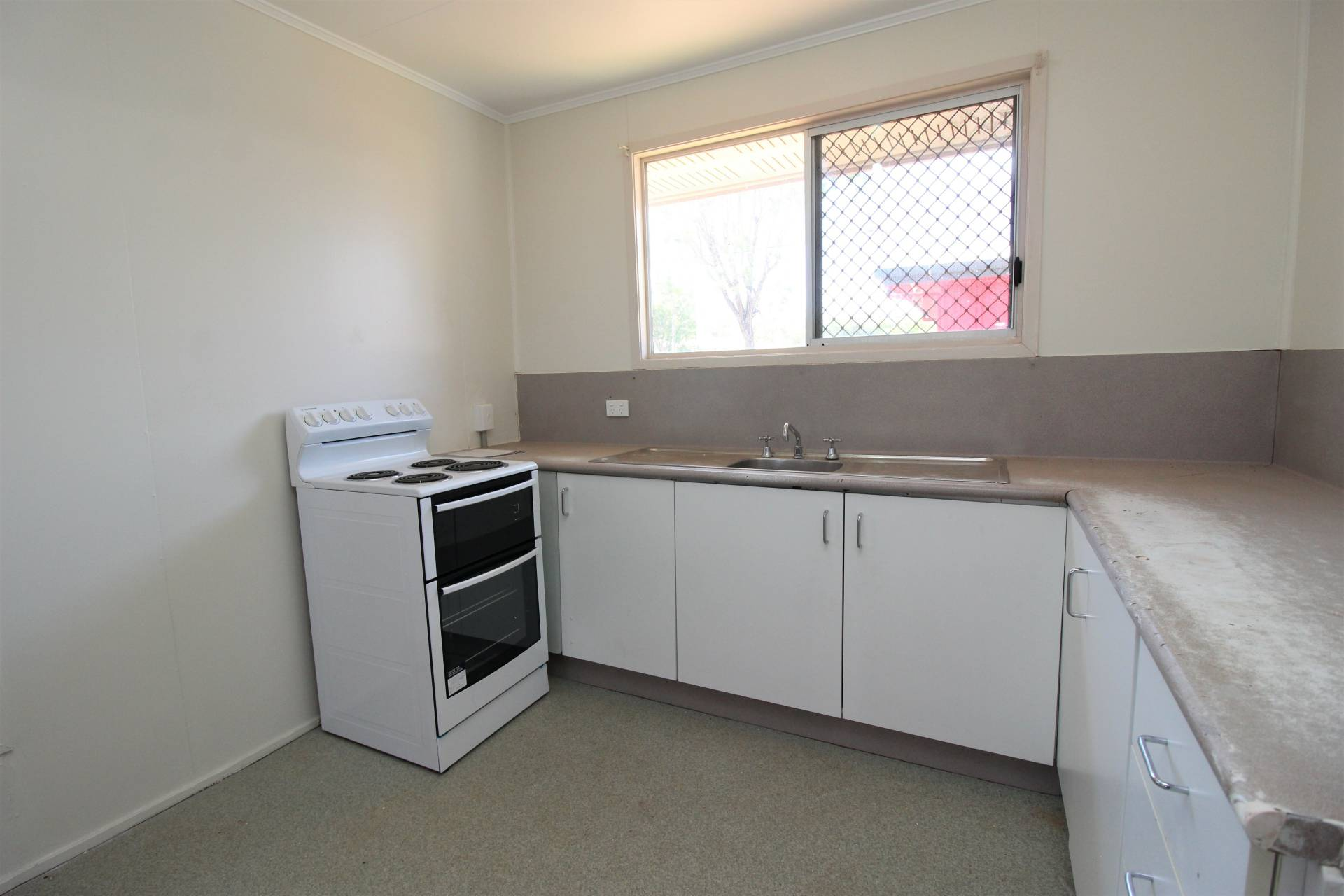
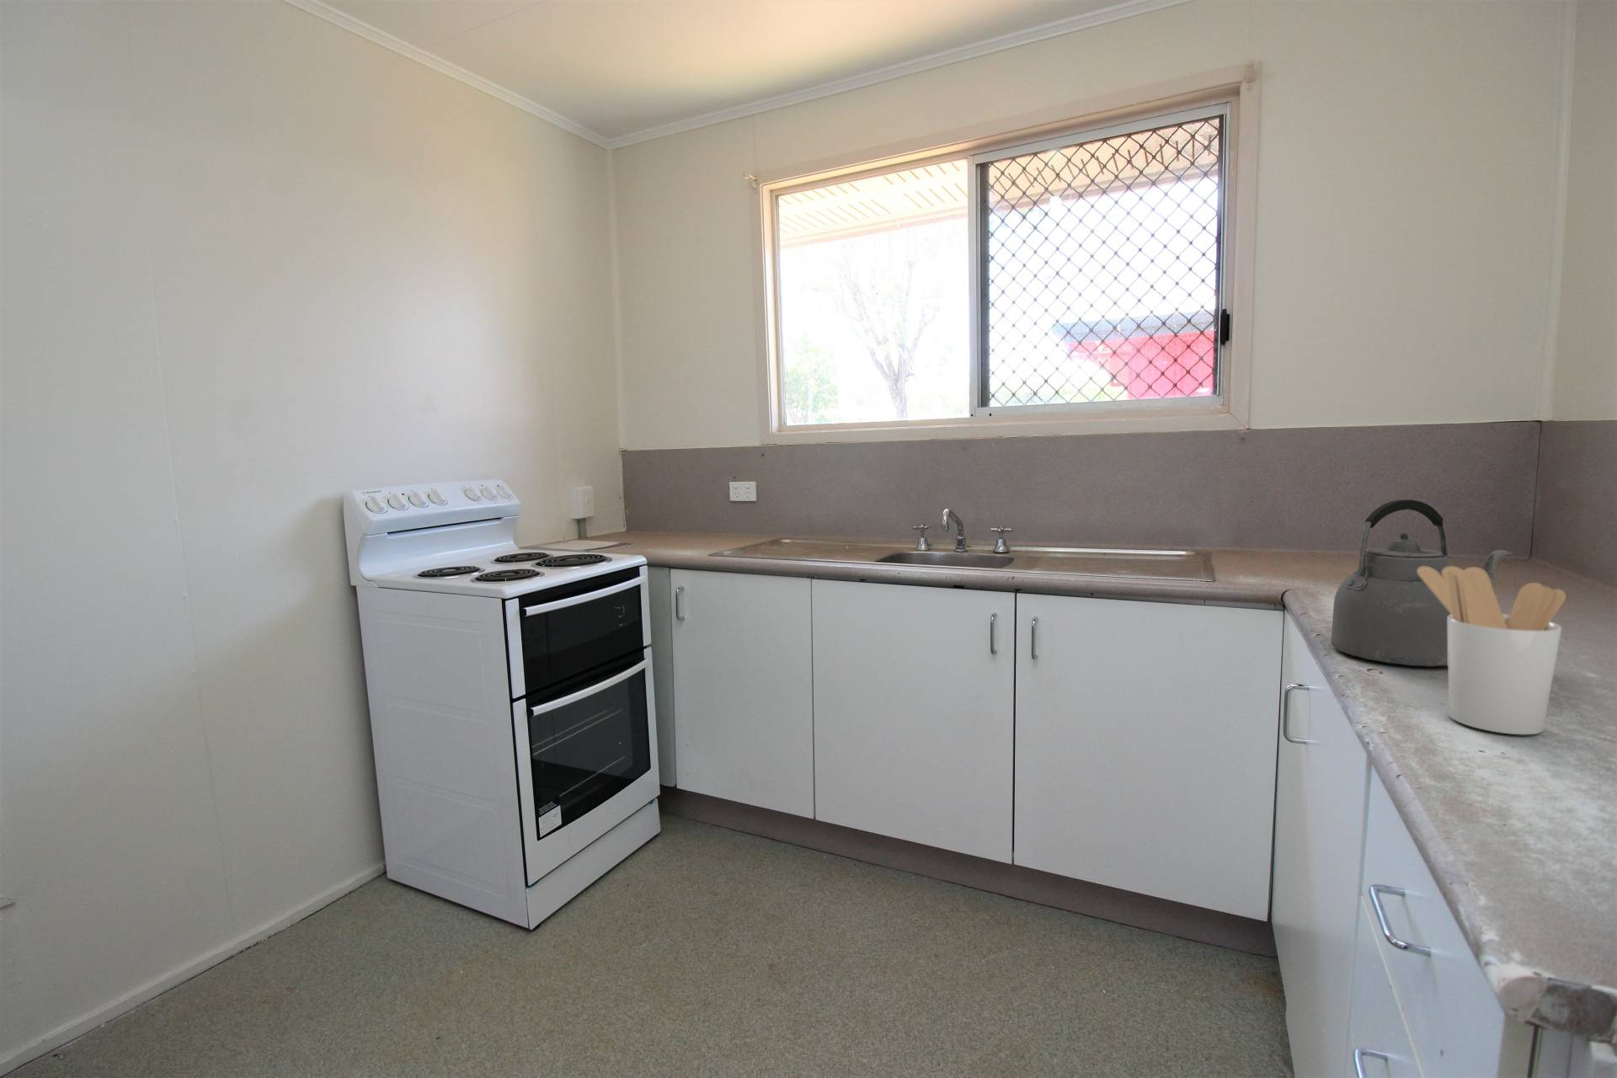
+ kettle (1423, 581)
+ utensil holder (1482, 641)
